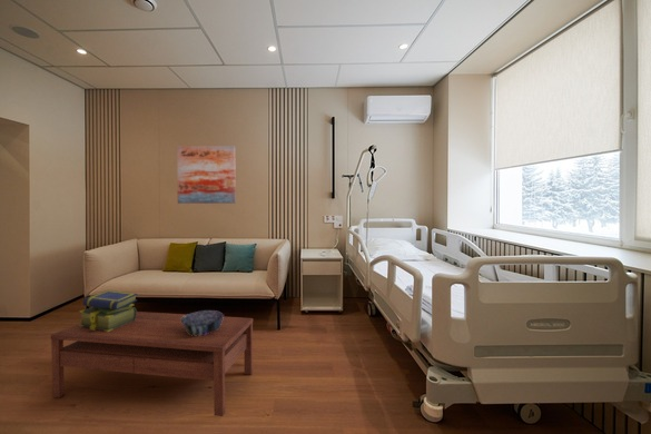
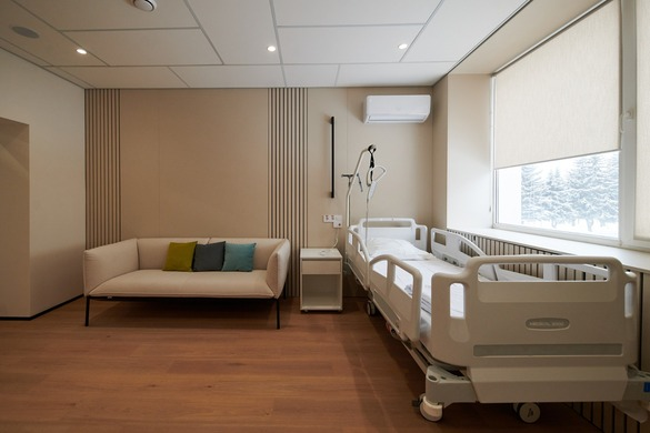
- wall art (206, 175)
- coffee table (159, 355)
- stack of books (110, 308)
- decorative bowl (201, 323)
